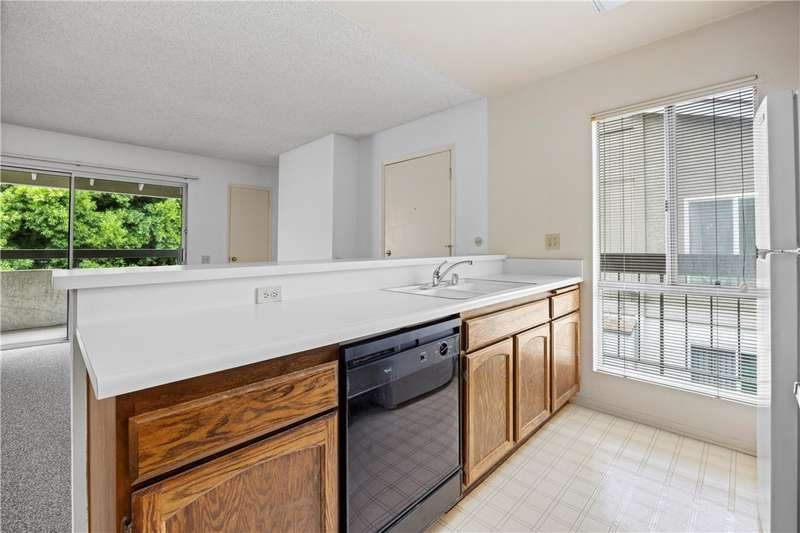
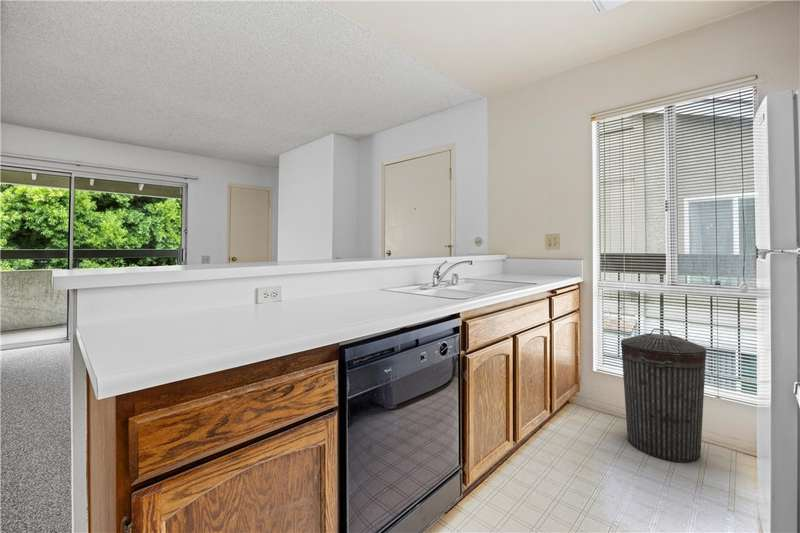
+ trash can (661, 387)
